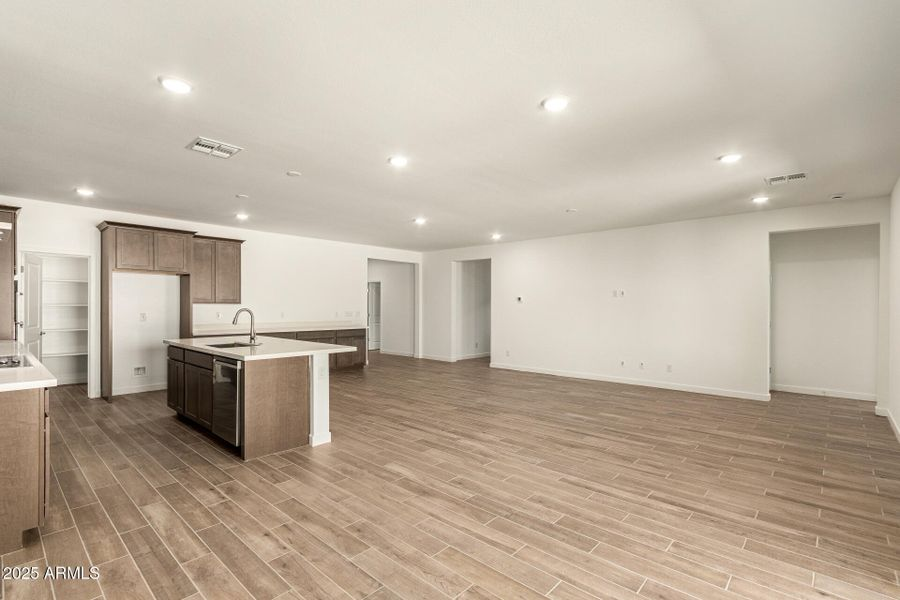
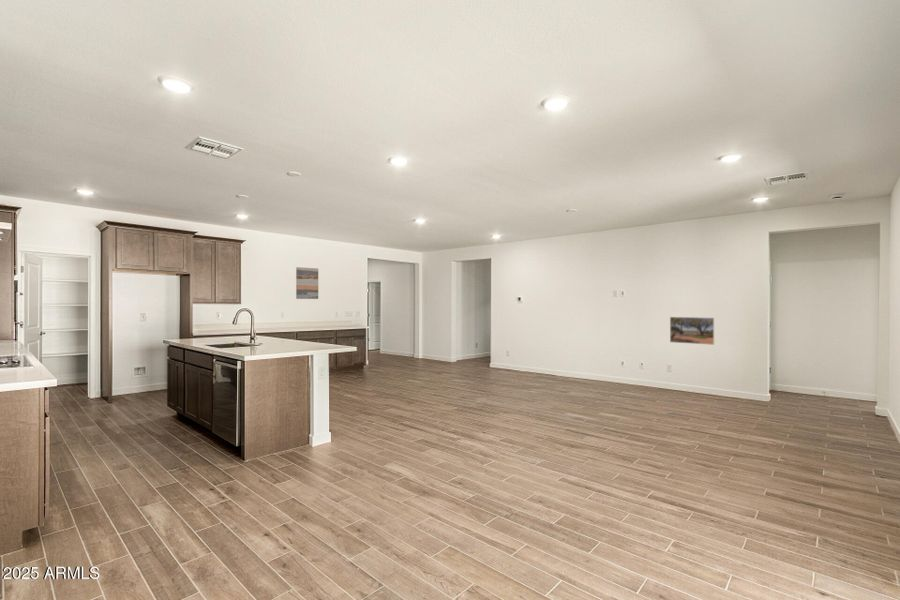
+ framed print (691, 330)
+ wall art (307, 283)
